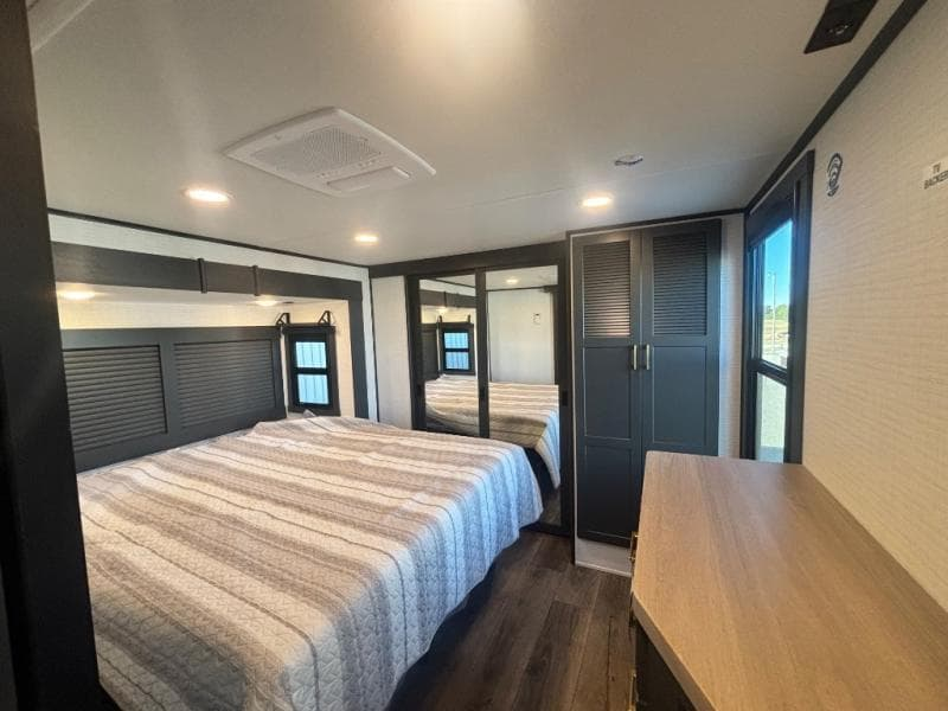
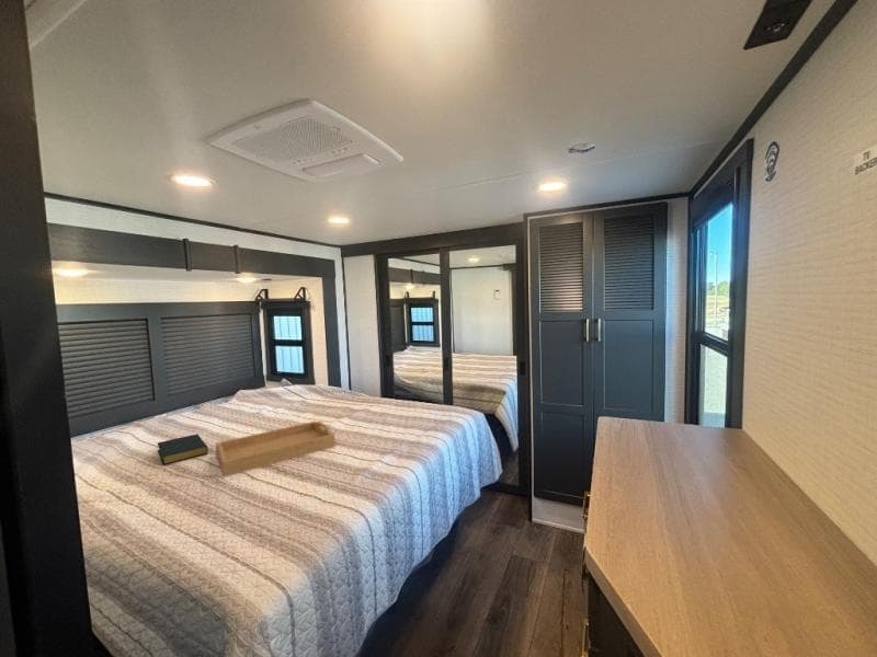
+ hardback book (182, 448)
+ serving tray (276, 442)
